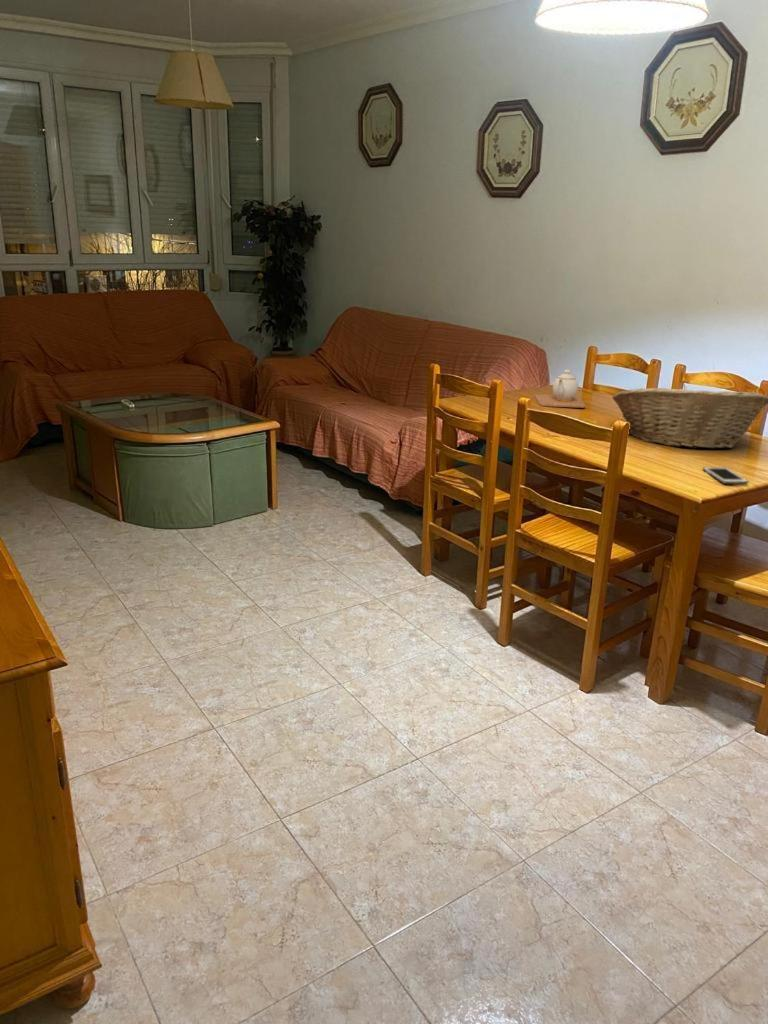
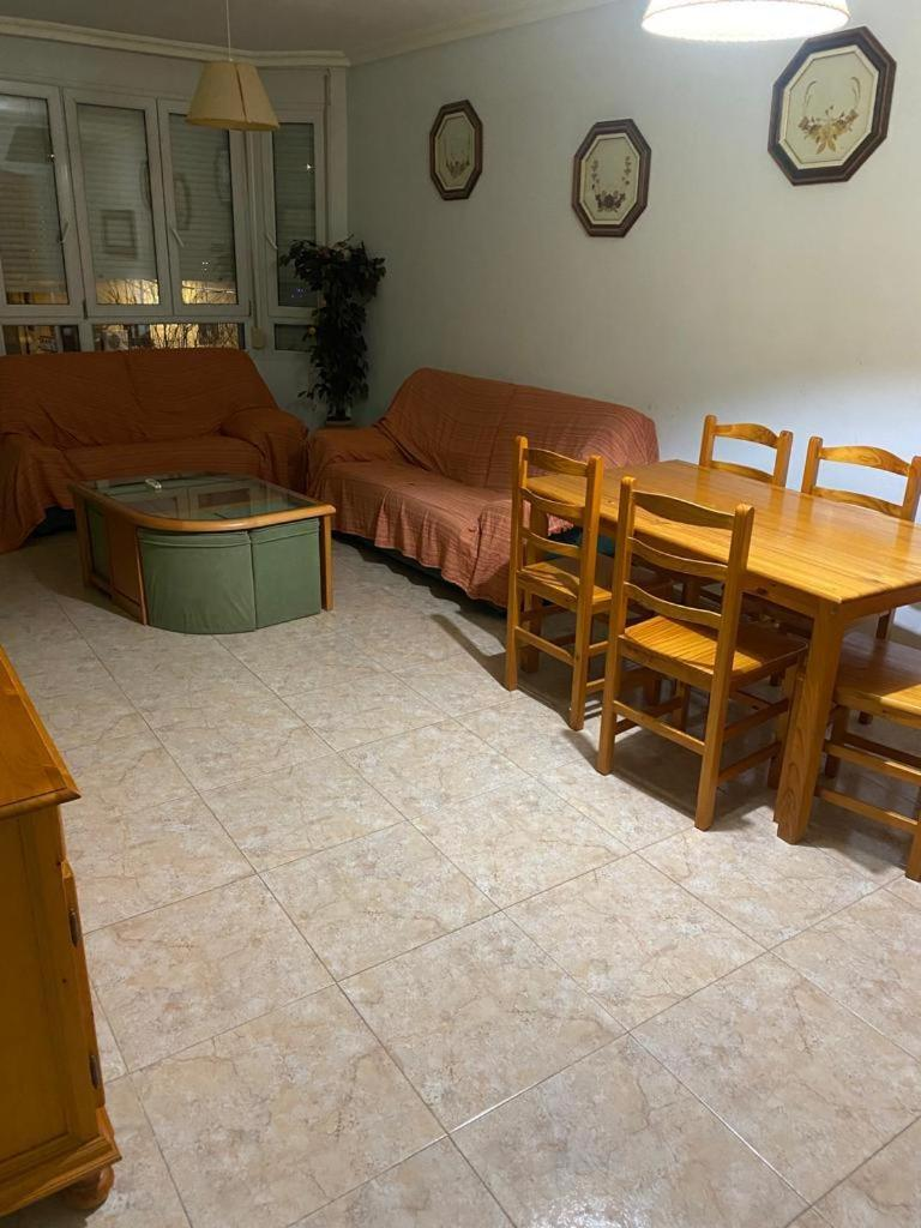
- cell phone (724, 475)
- teapot (561, 386)
- fruit basket (687, 410)
